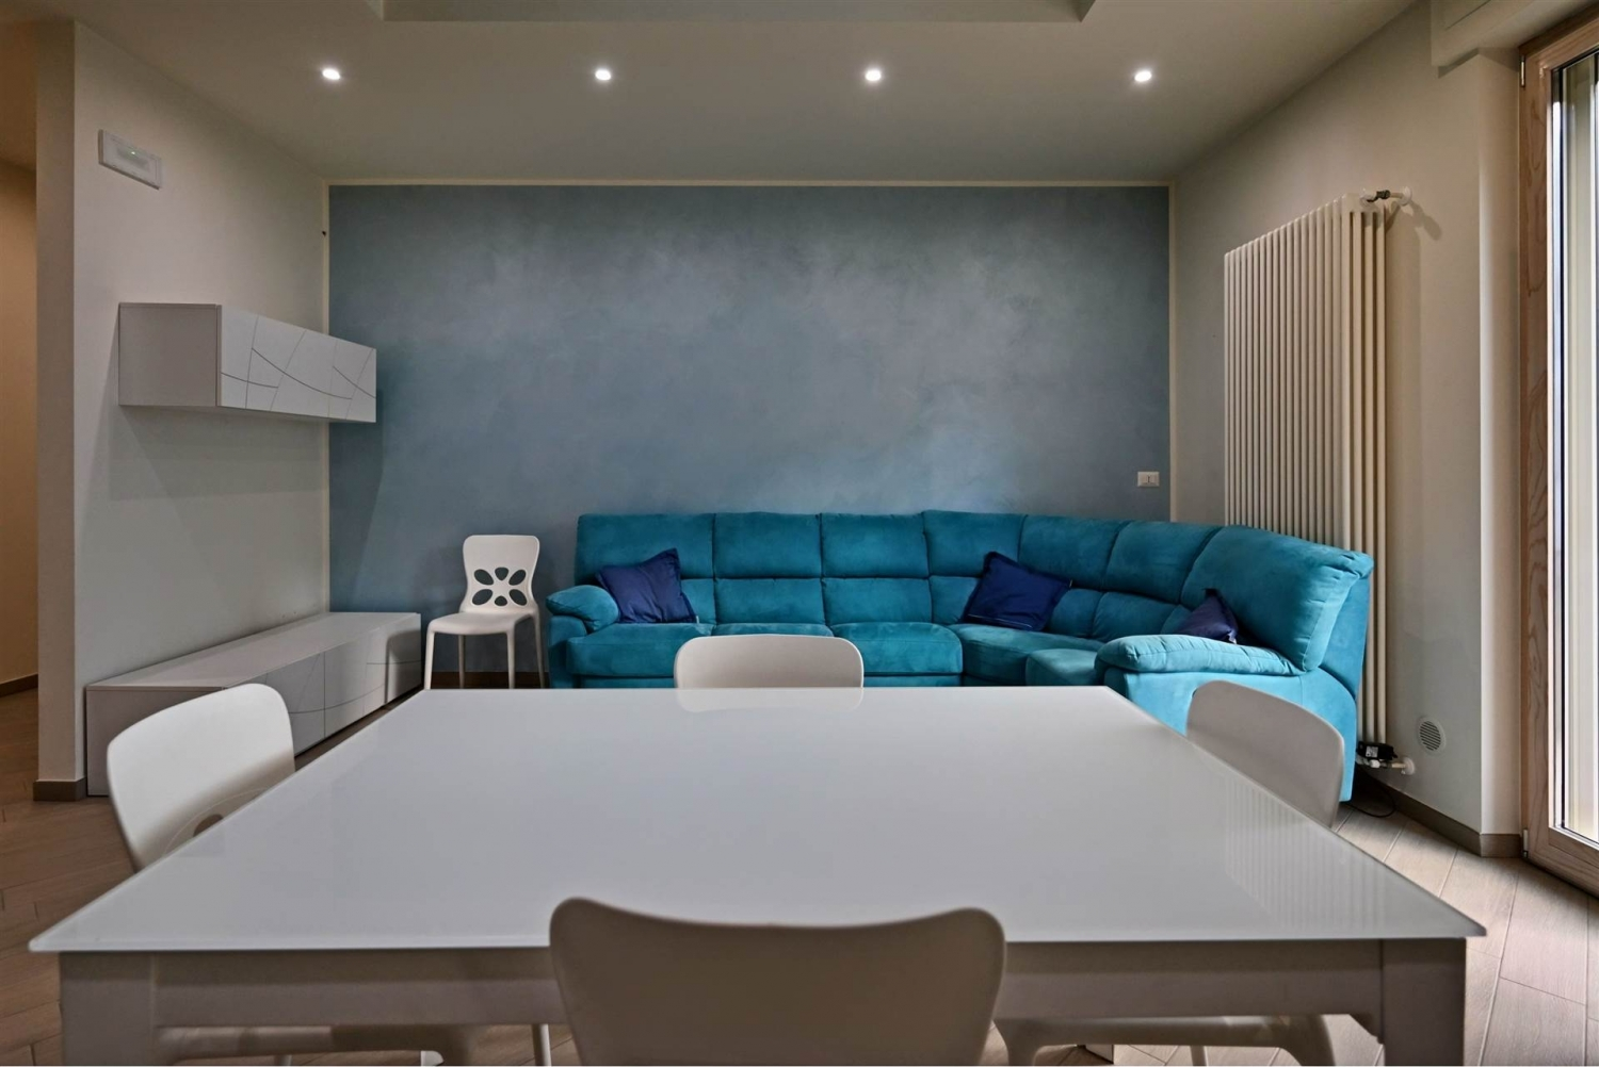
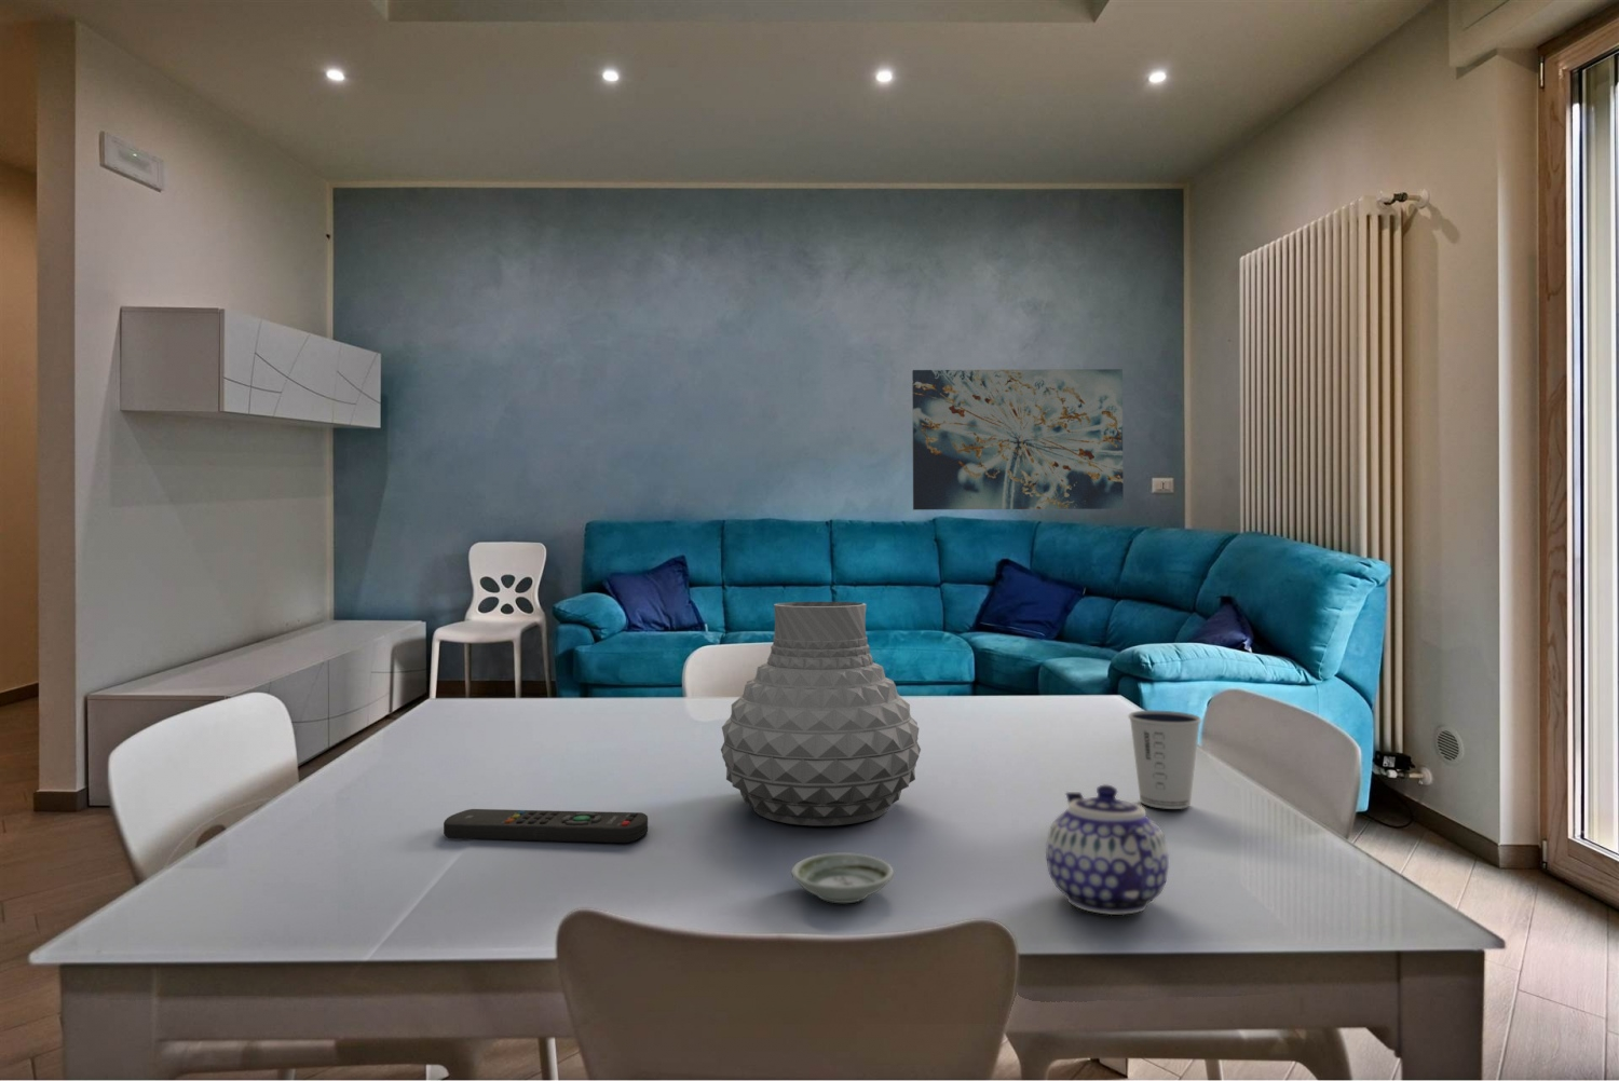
+ wall art (1017, 439)
+ dixie cup (1164, 760)
+ remote control (547, 824)
+ vase (820, 705)
+ saucer (842, 881)
+ teapot (1106, 843)
